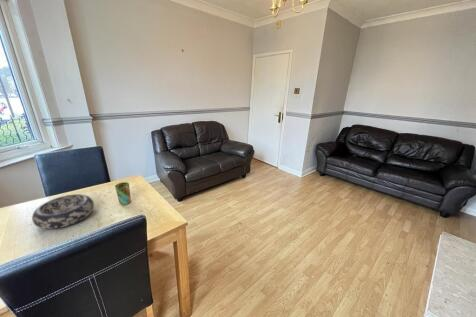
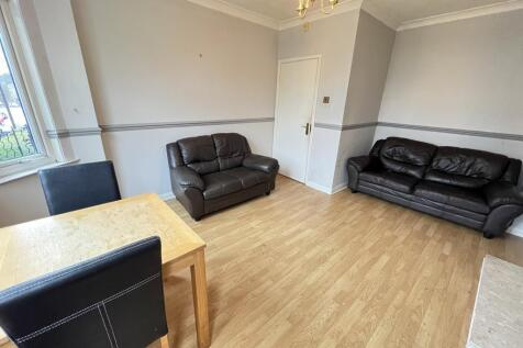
- decorative bowl (65, 210)
- cup (123, 193)
